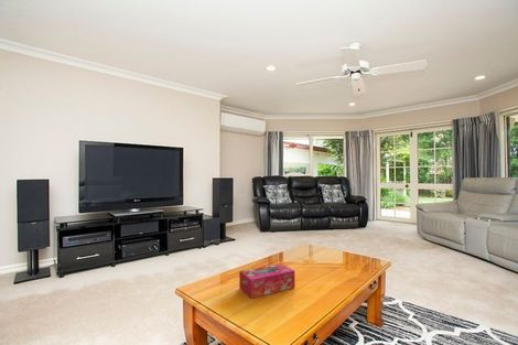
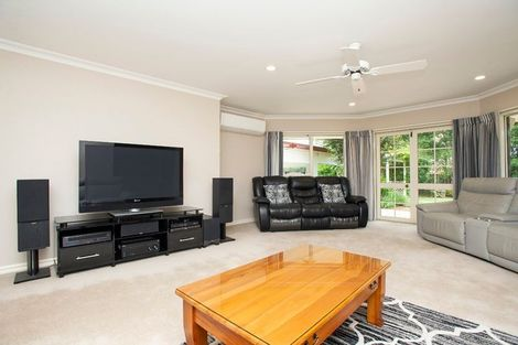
- tissue box (267, 279)
